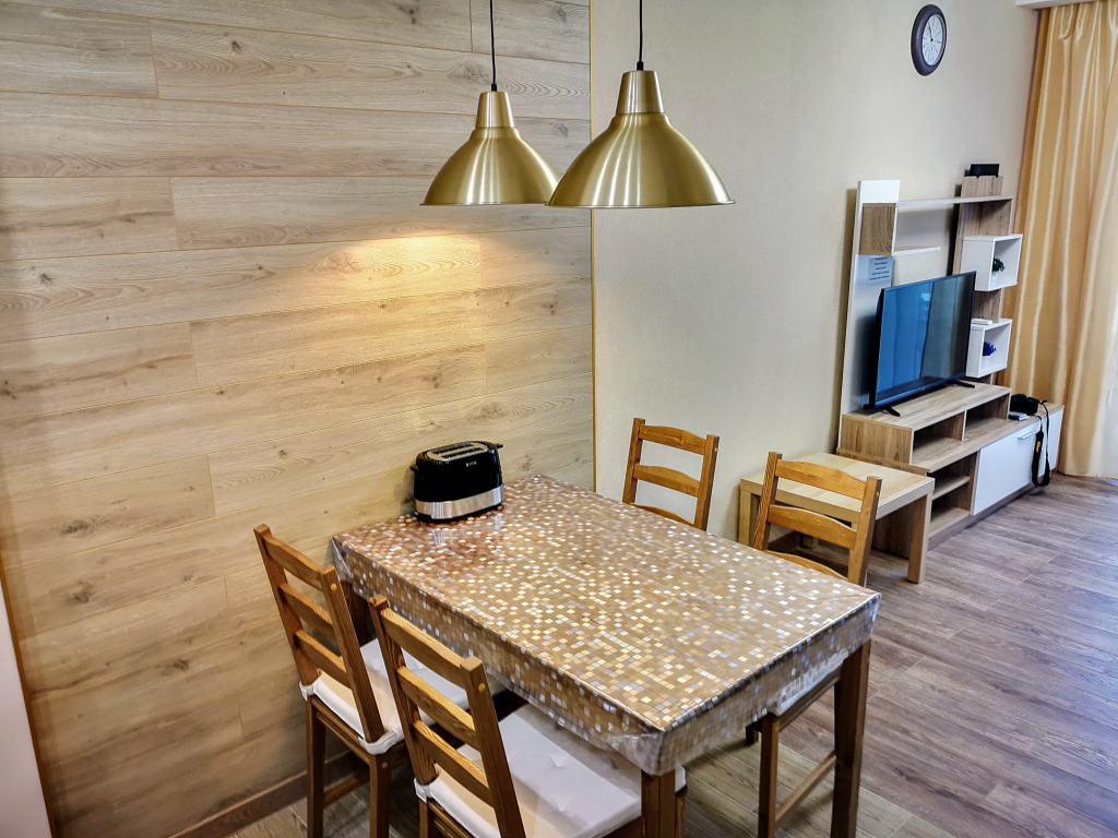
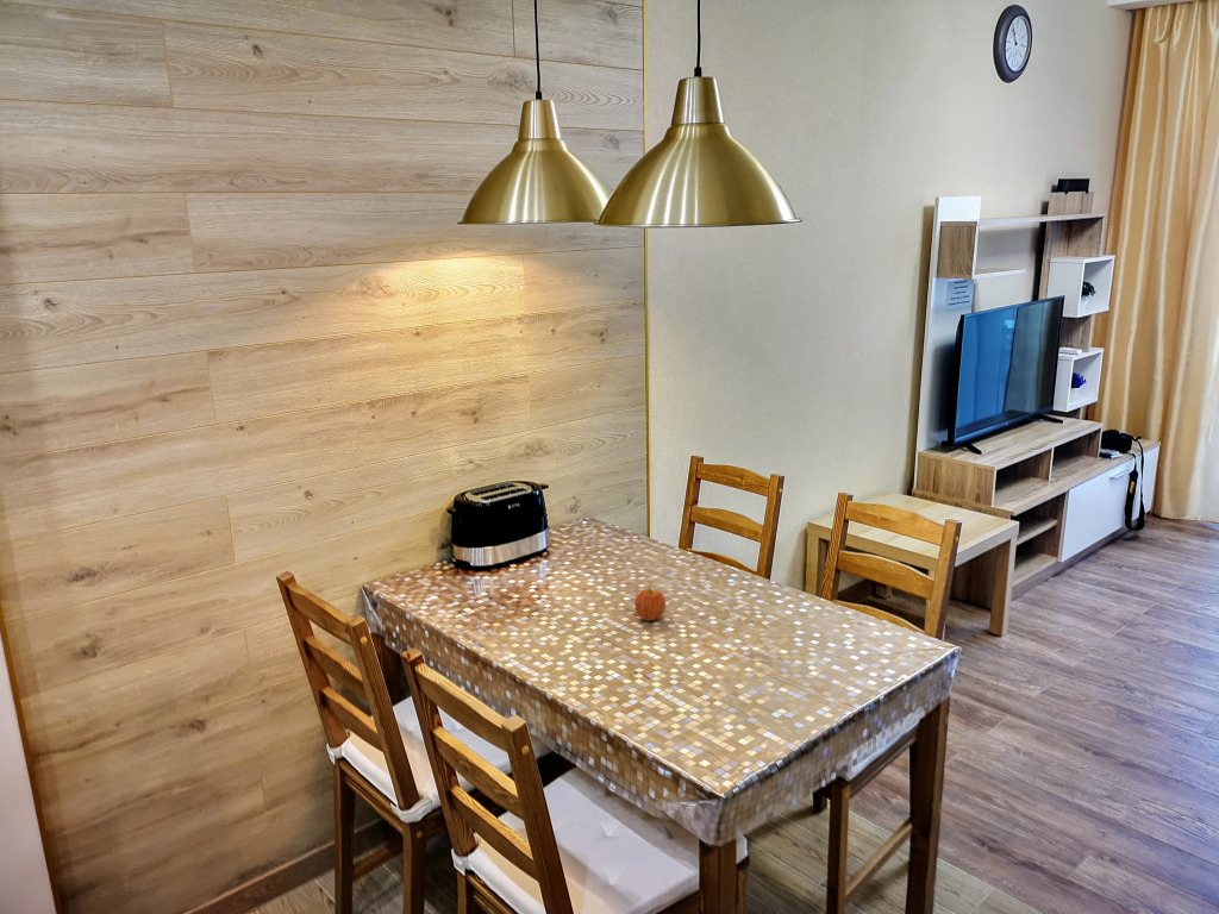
+ apple (650, 601)
